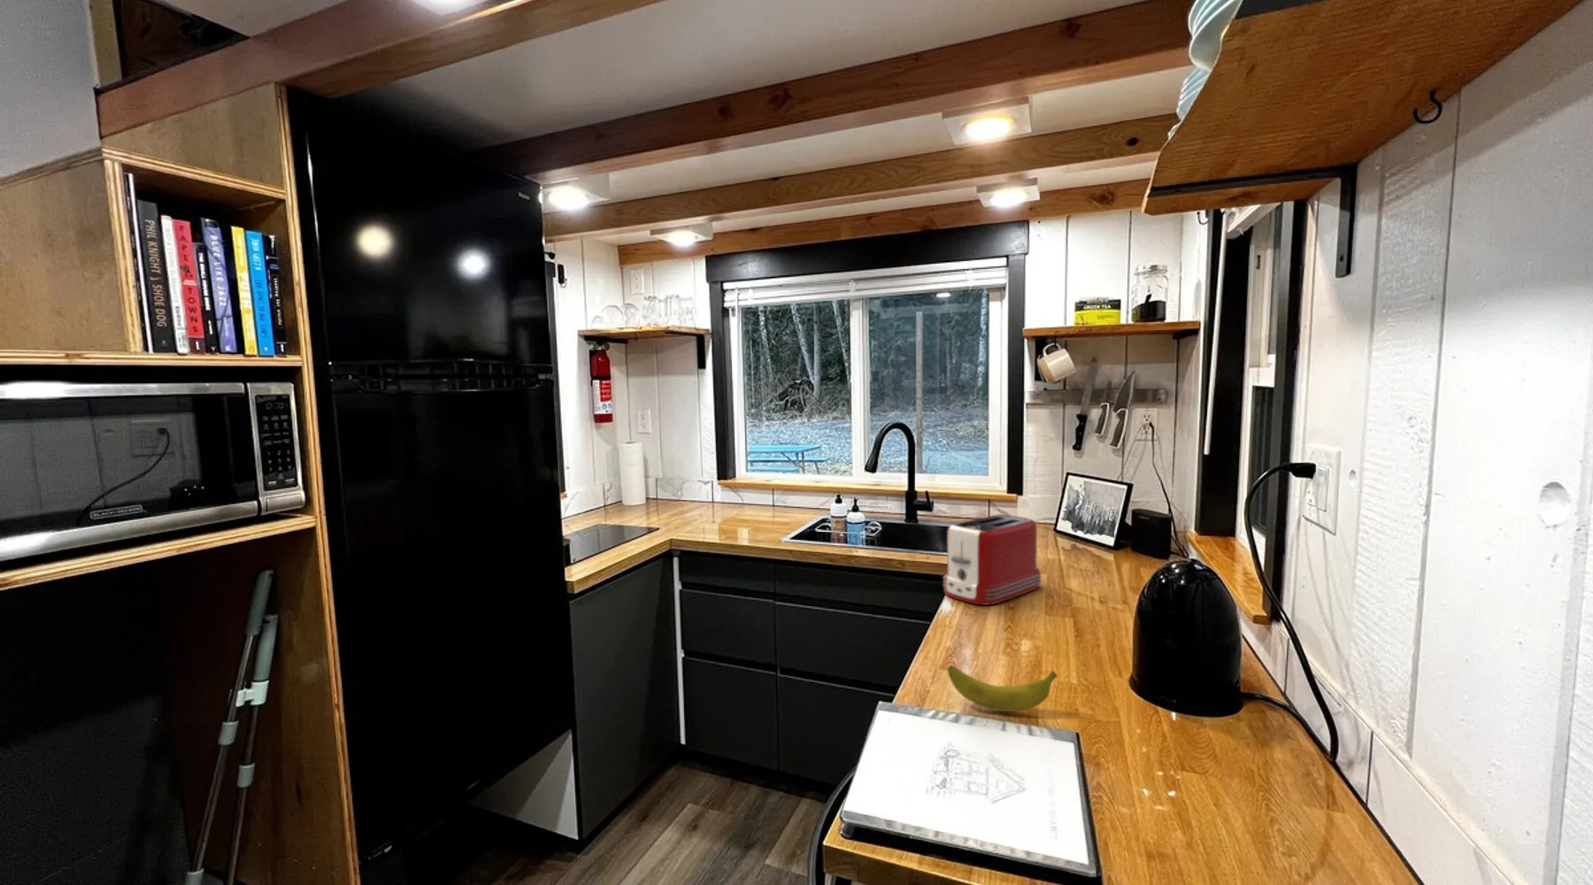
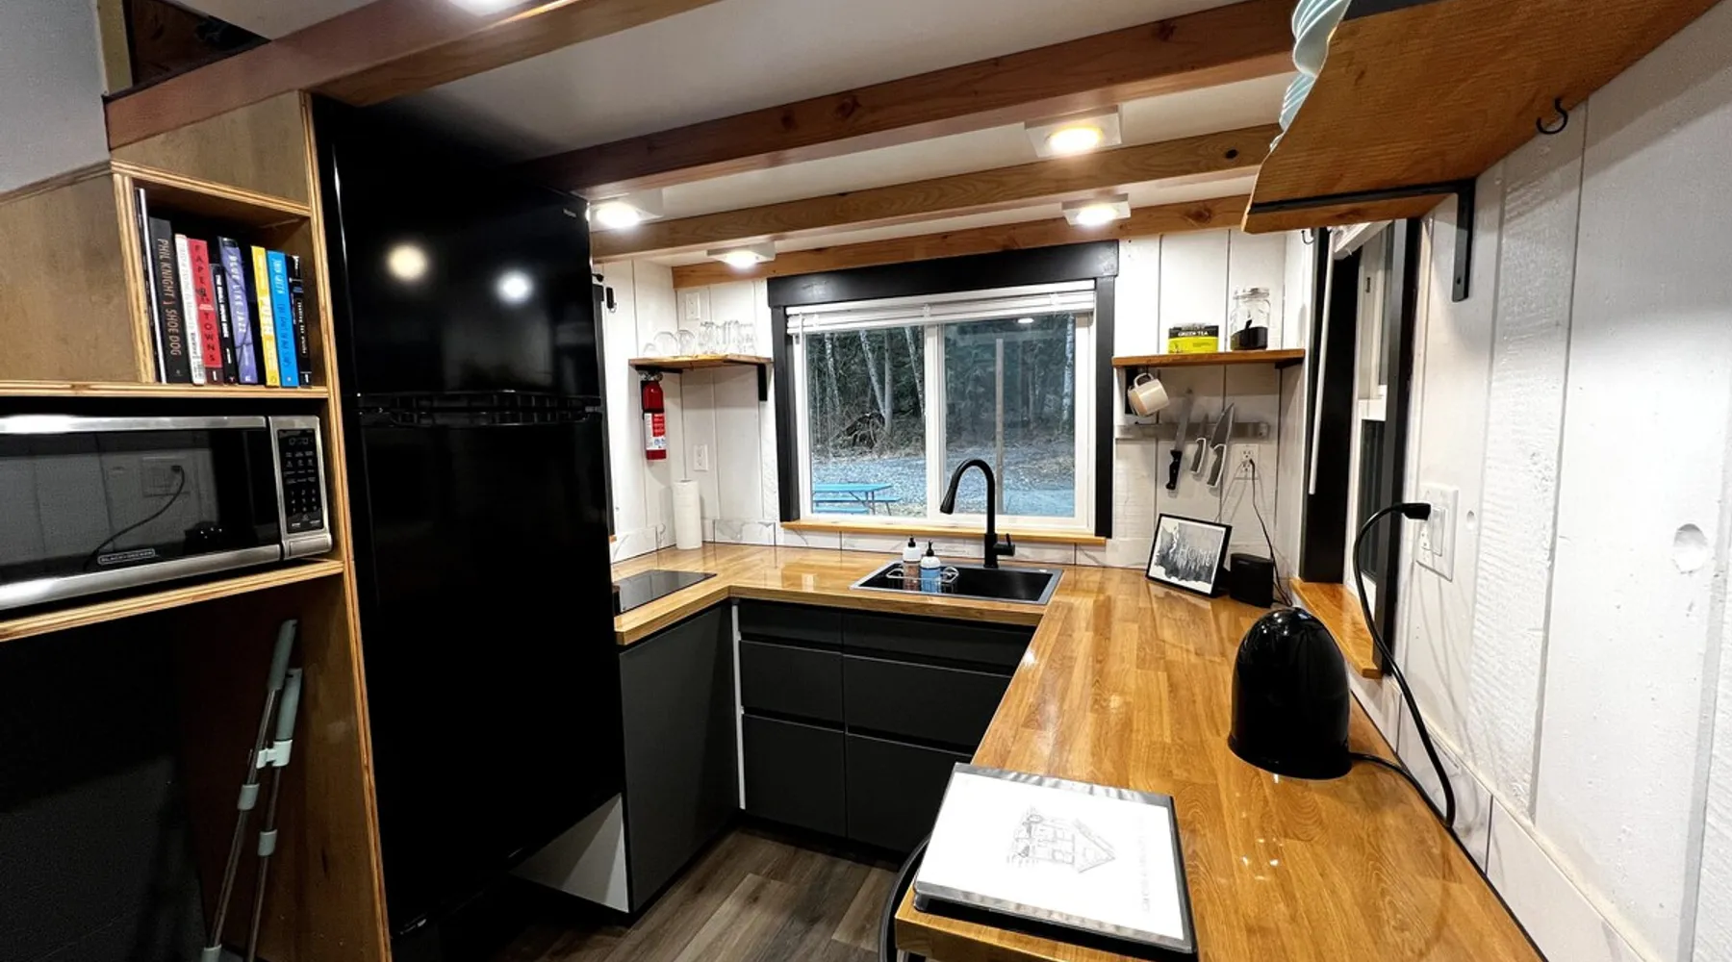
- toaster (993, 555)
- banana (1001, 689)
